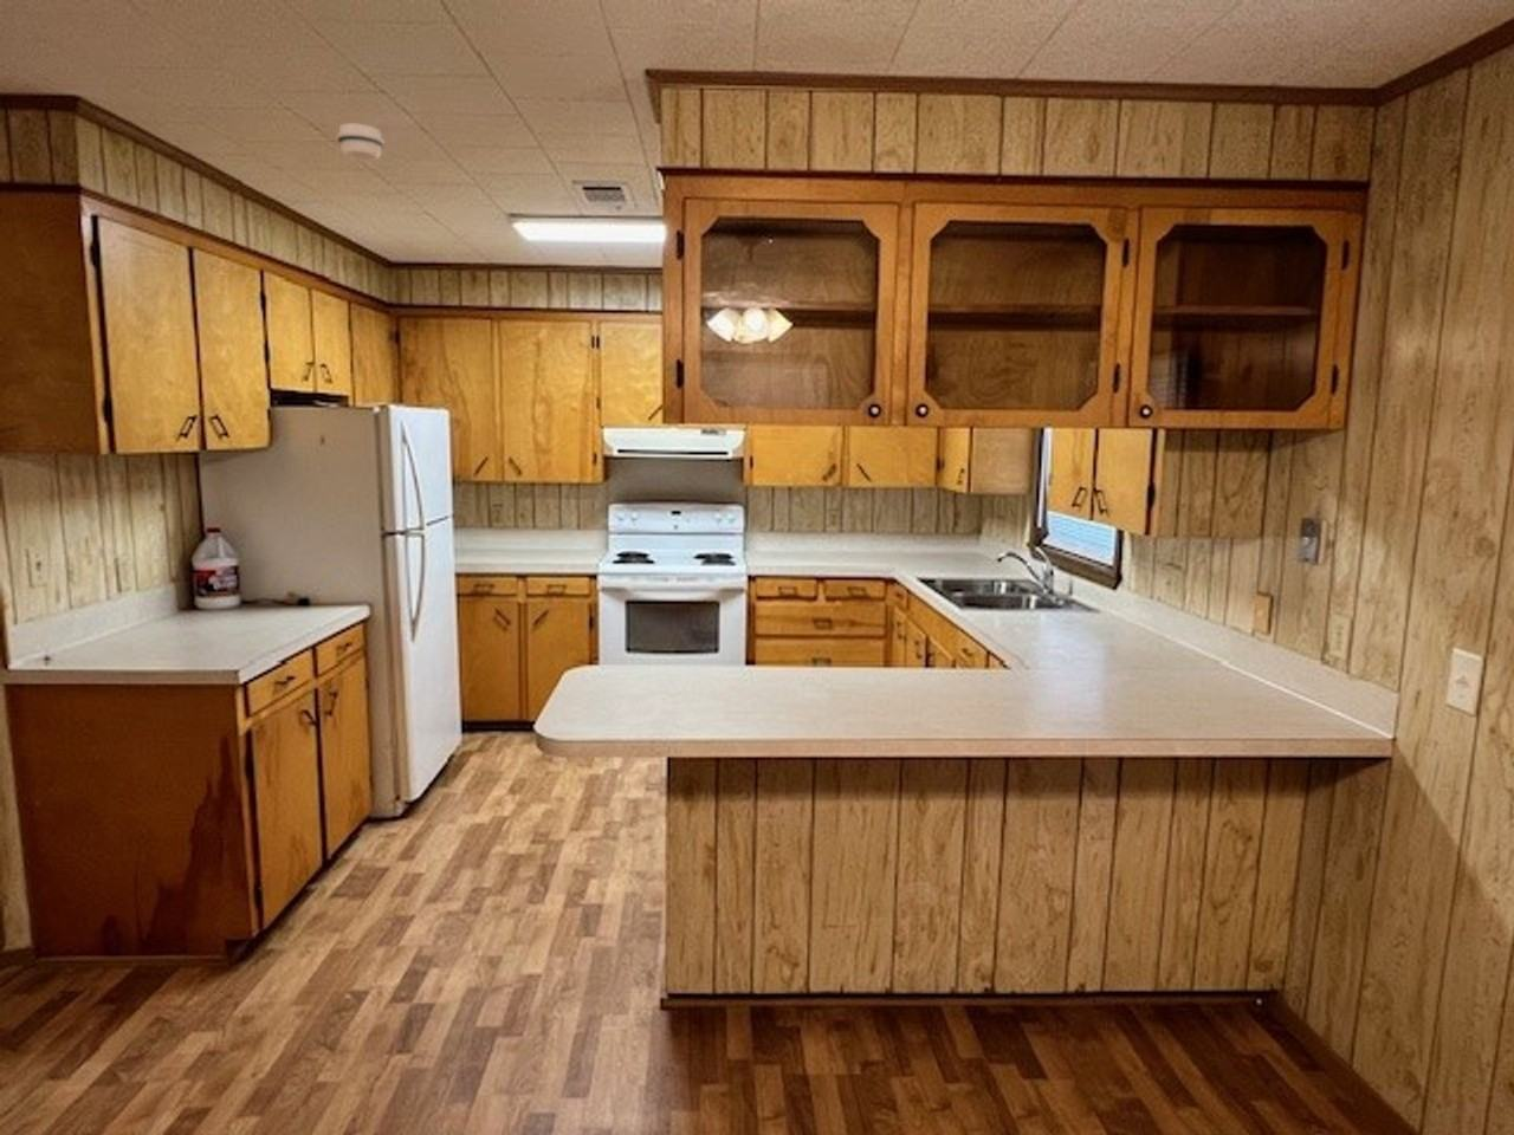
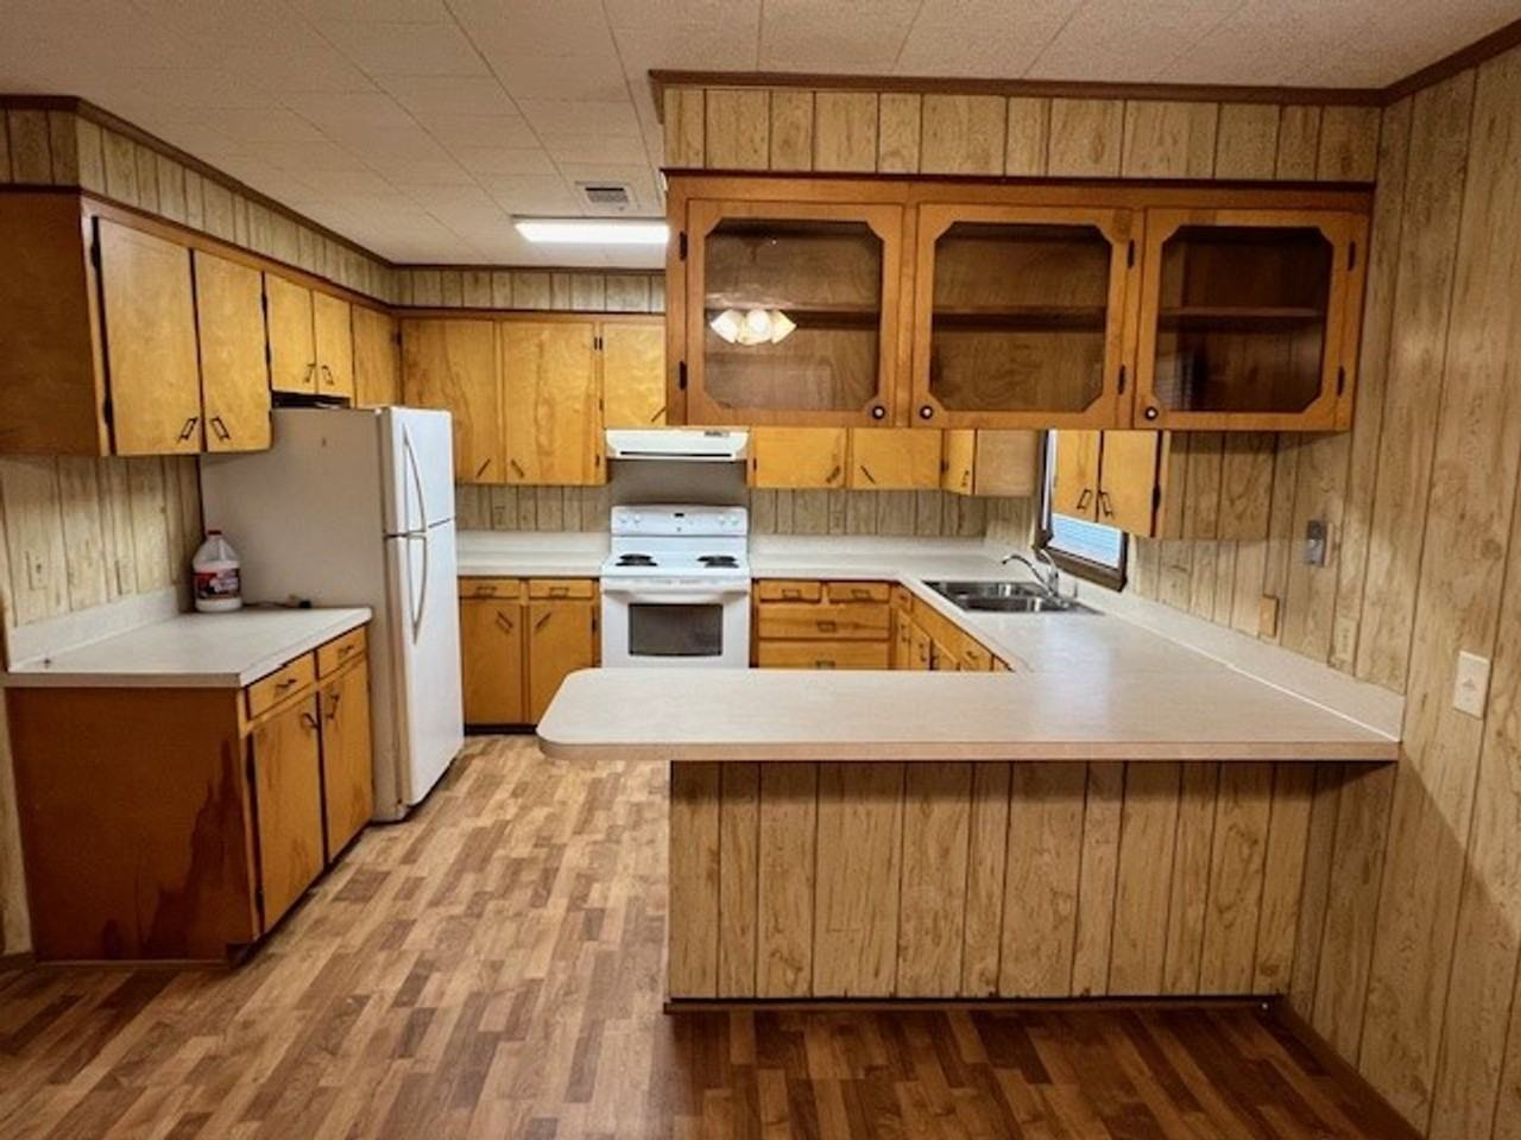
- smoke detector (360, 142)
